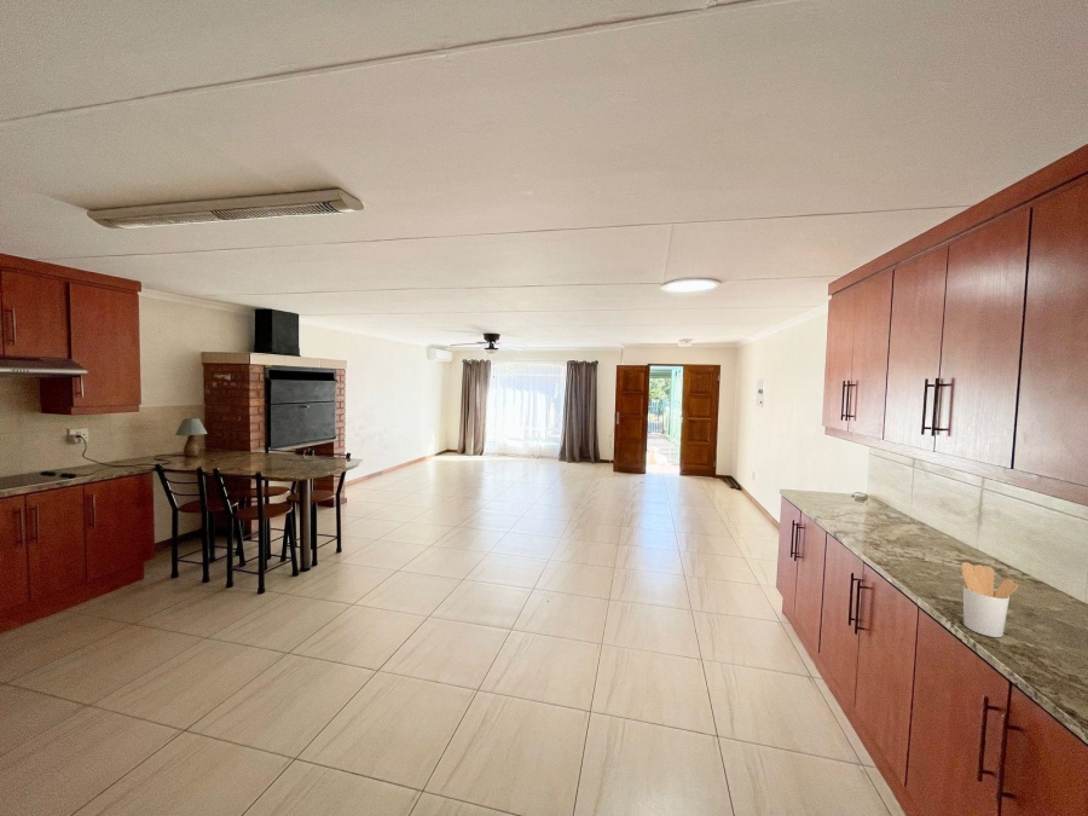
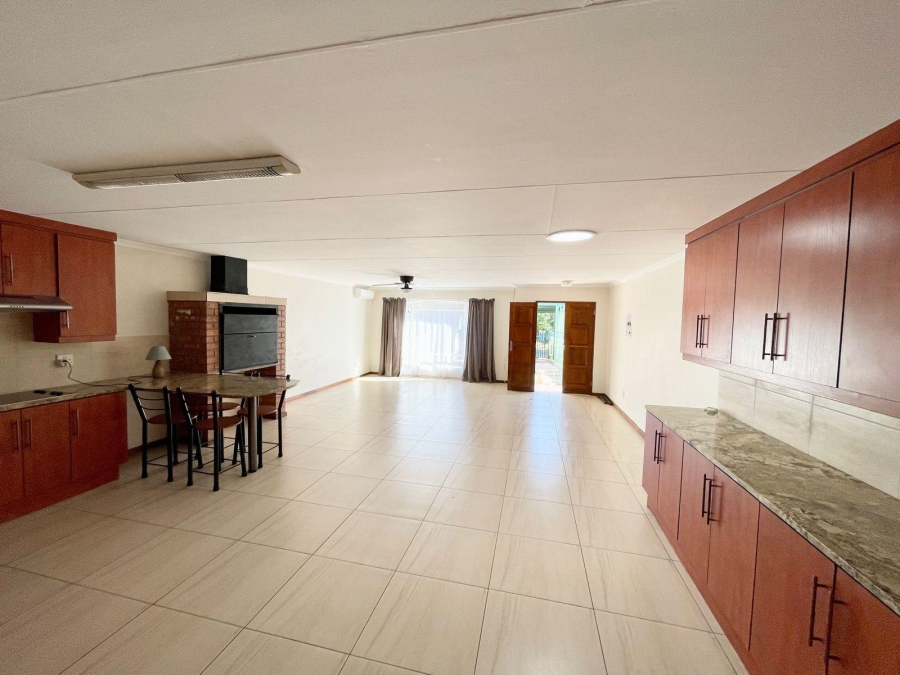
- utensil holder (982, 597)
